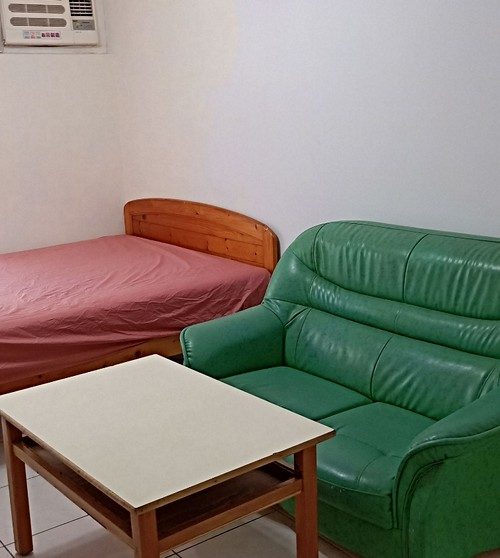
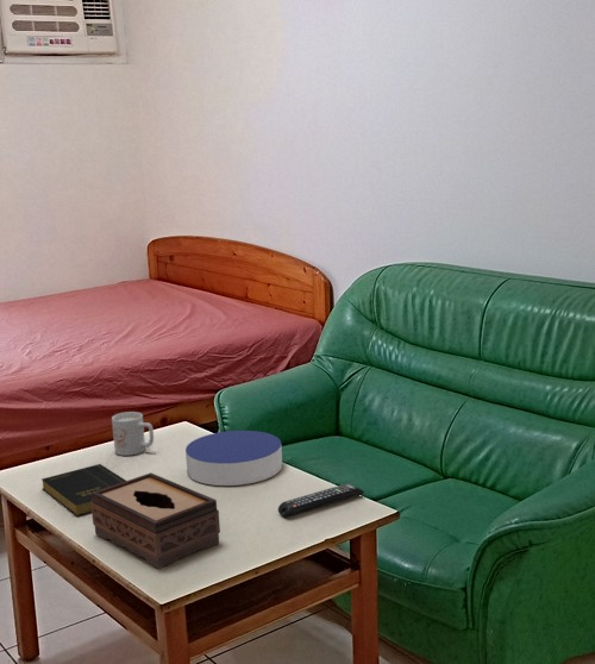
+ mug (134, 433)
+ tissue box (154, 516)
+ coaster (233, 456)
+ remote control (321, 499)
+ book (88, 487)
